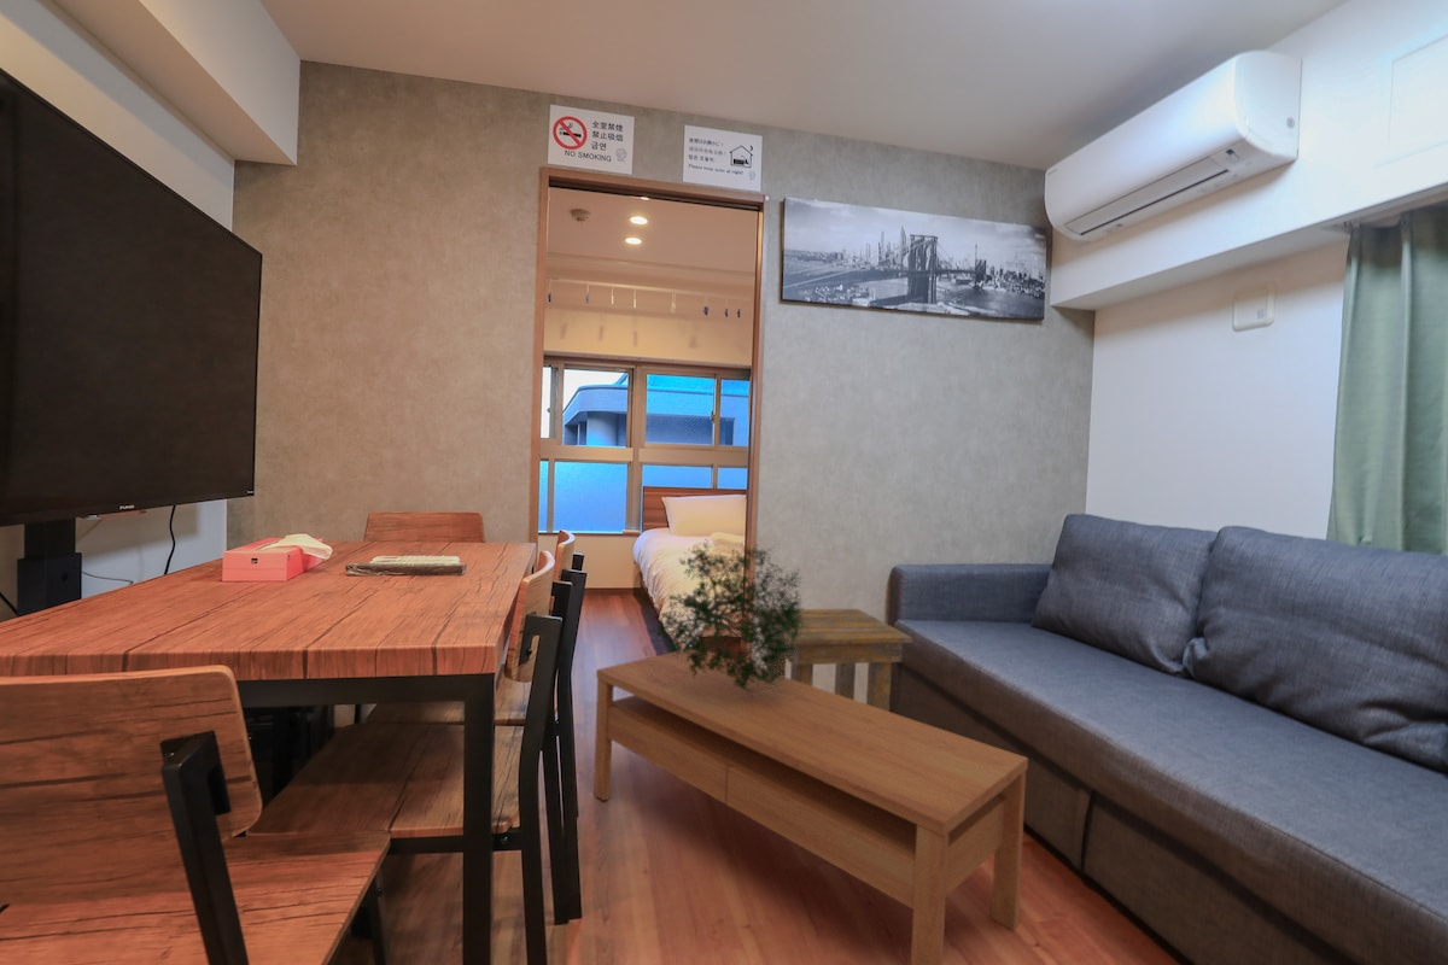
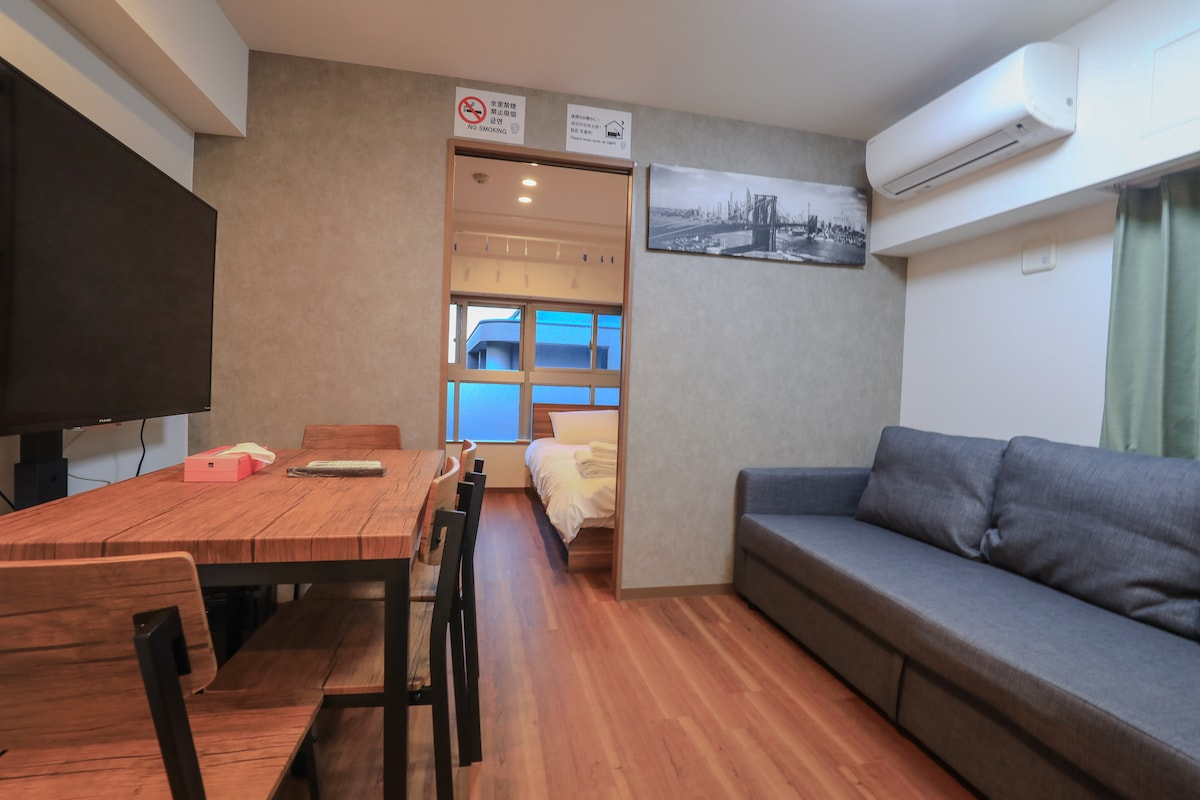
- coffee table (777, 778)
- side table (835, 686)
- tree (731, 612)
